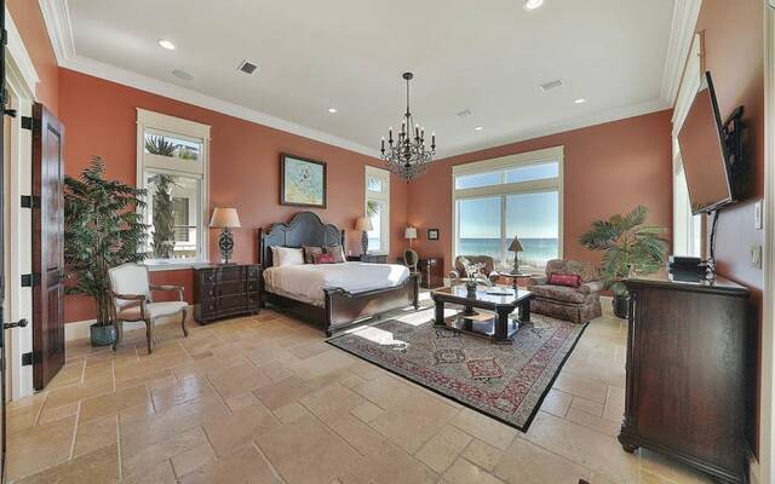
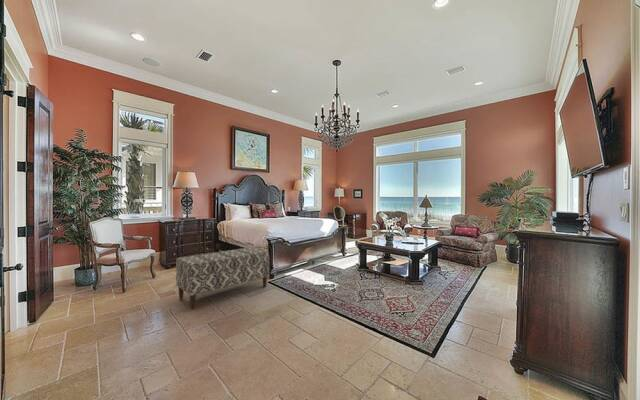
+ bench (225, 273)
